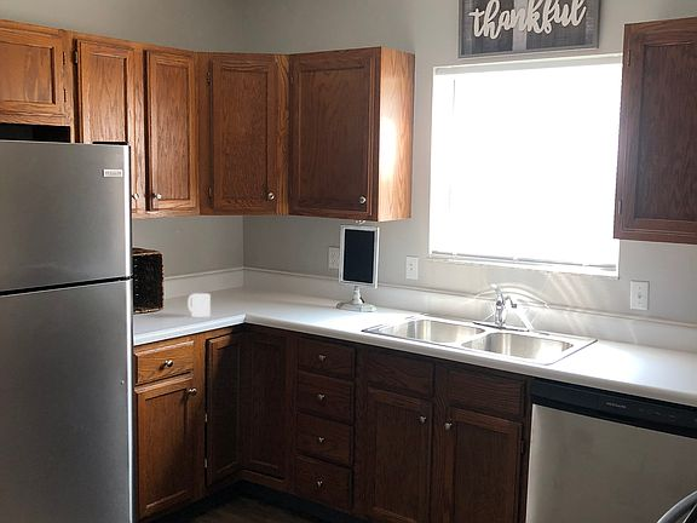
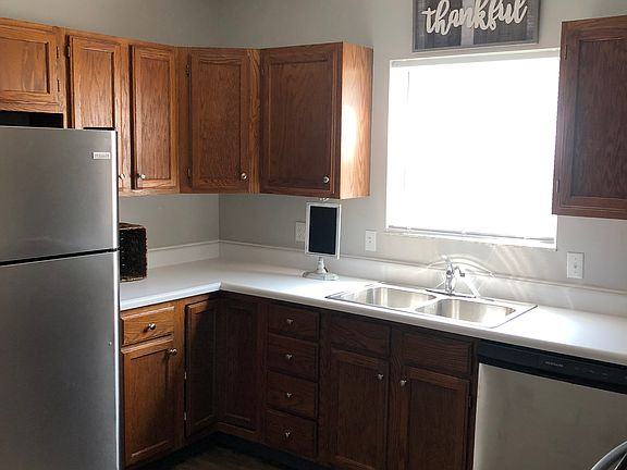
- mug (197, 304)
